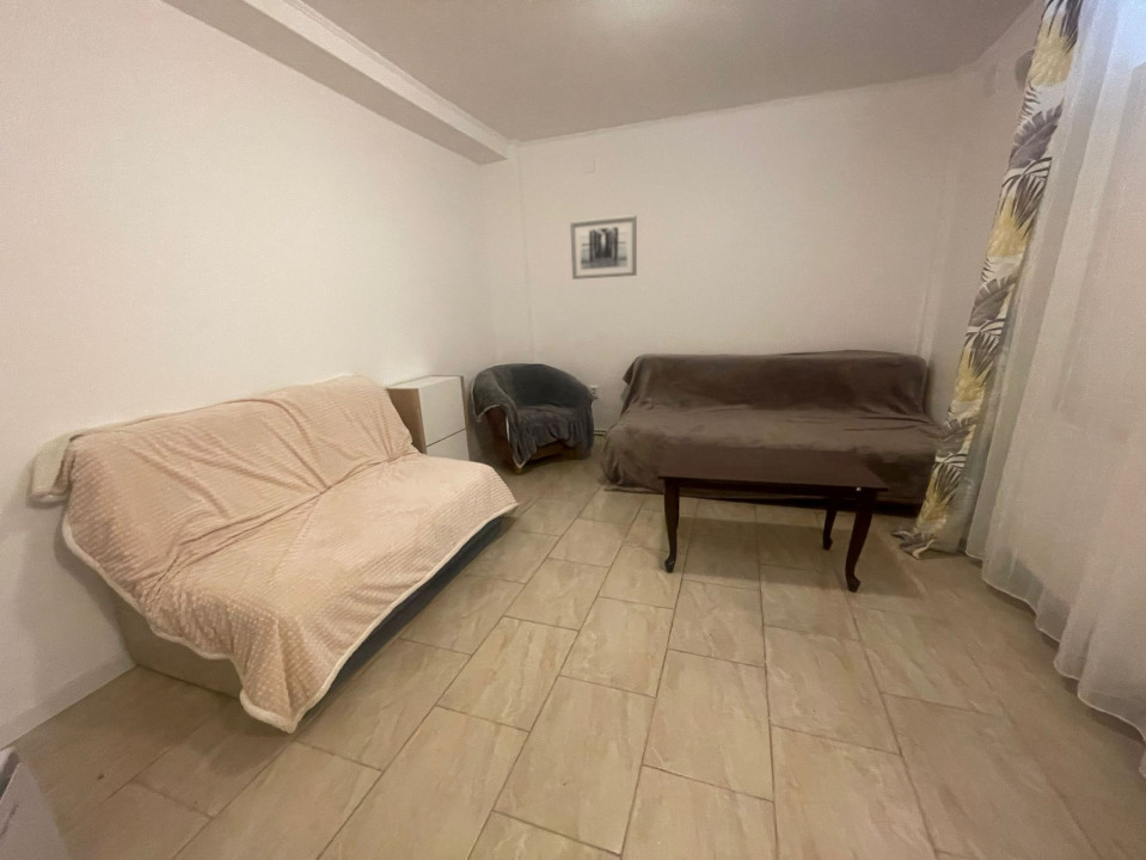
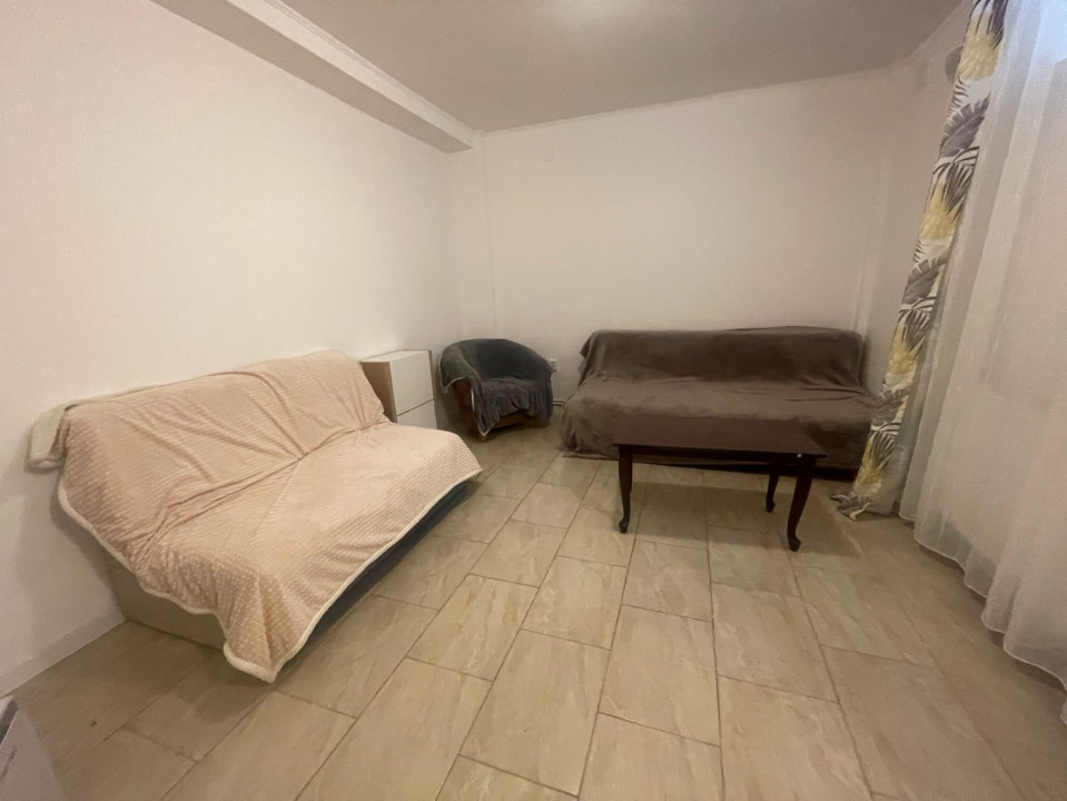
- wall art (602, 248)
